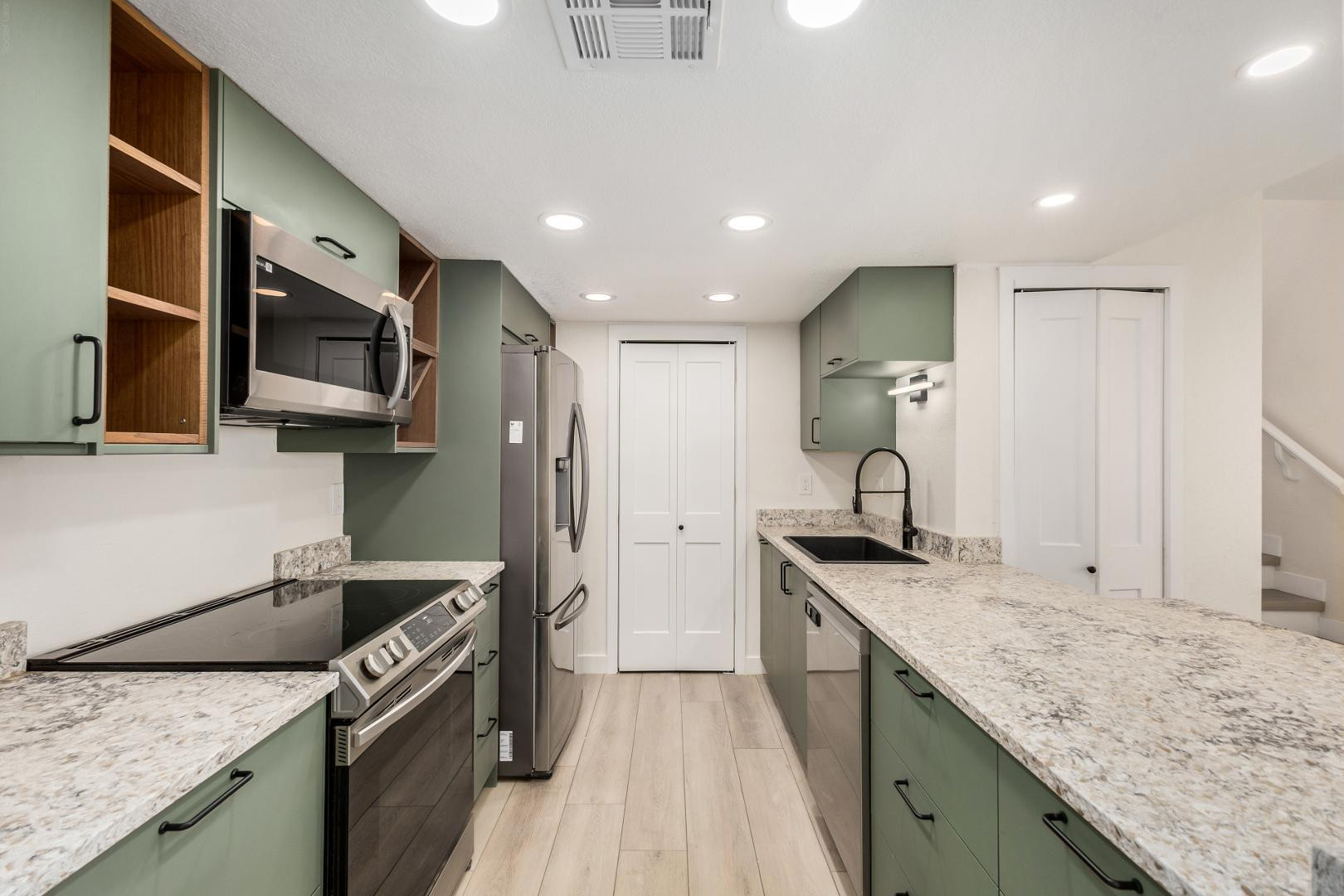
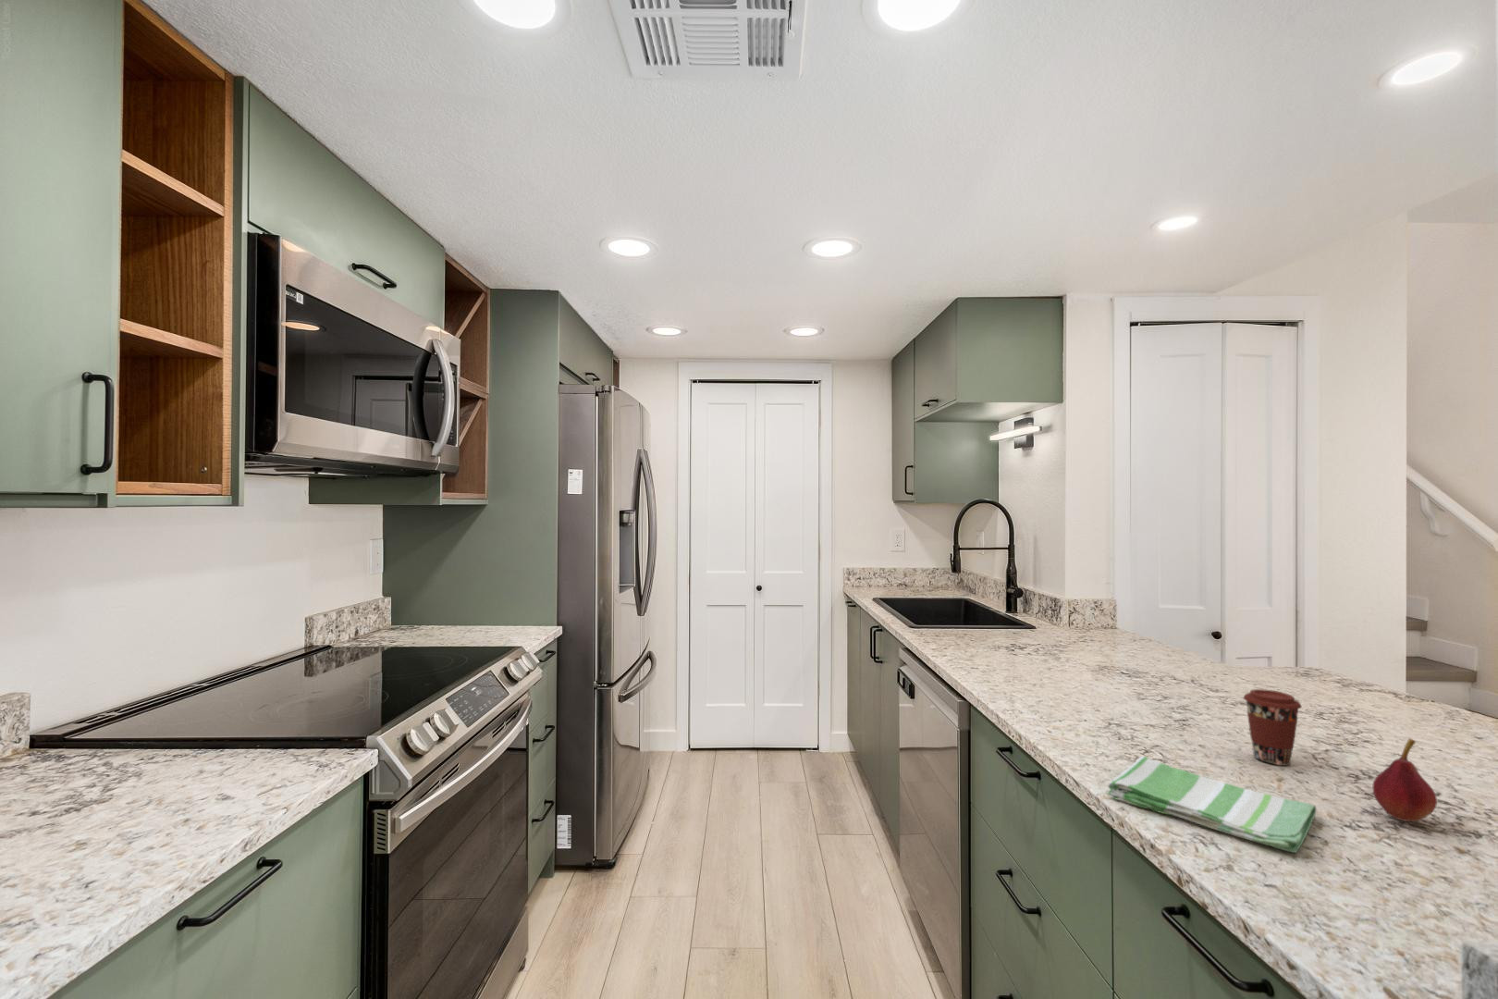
+ coffee cup (1272, 726)
+ dish towel (1207, 797)
+ fruit (1403, 778)
